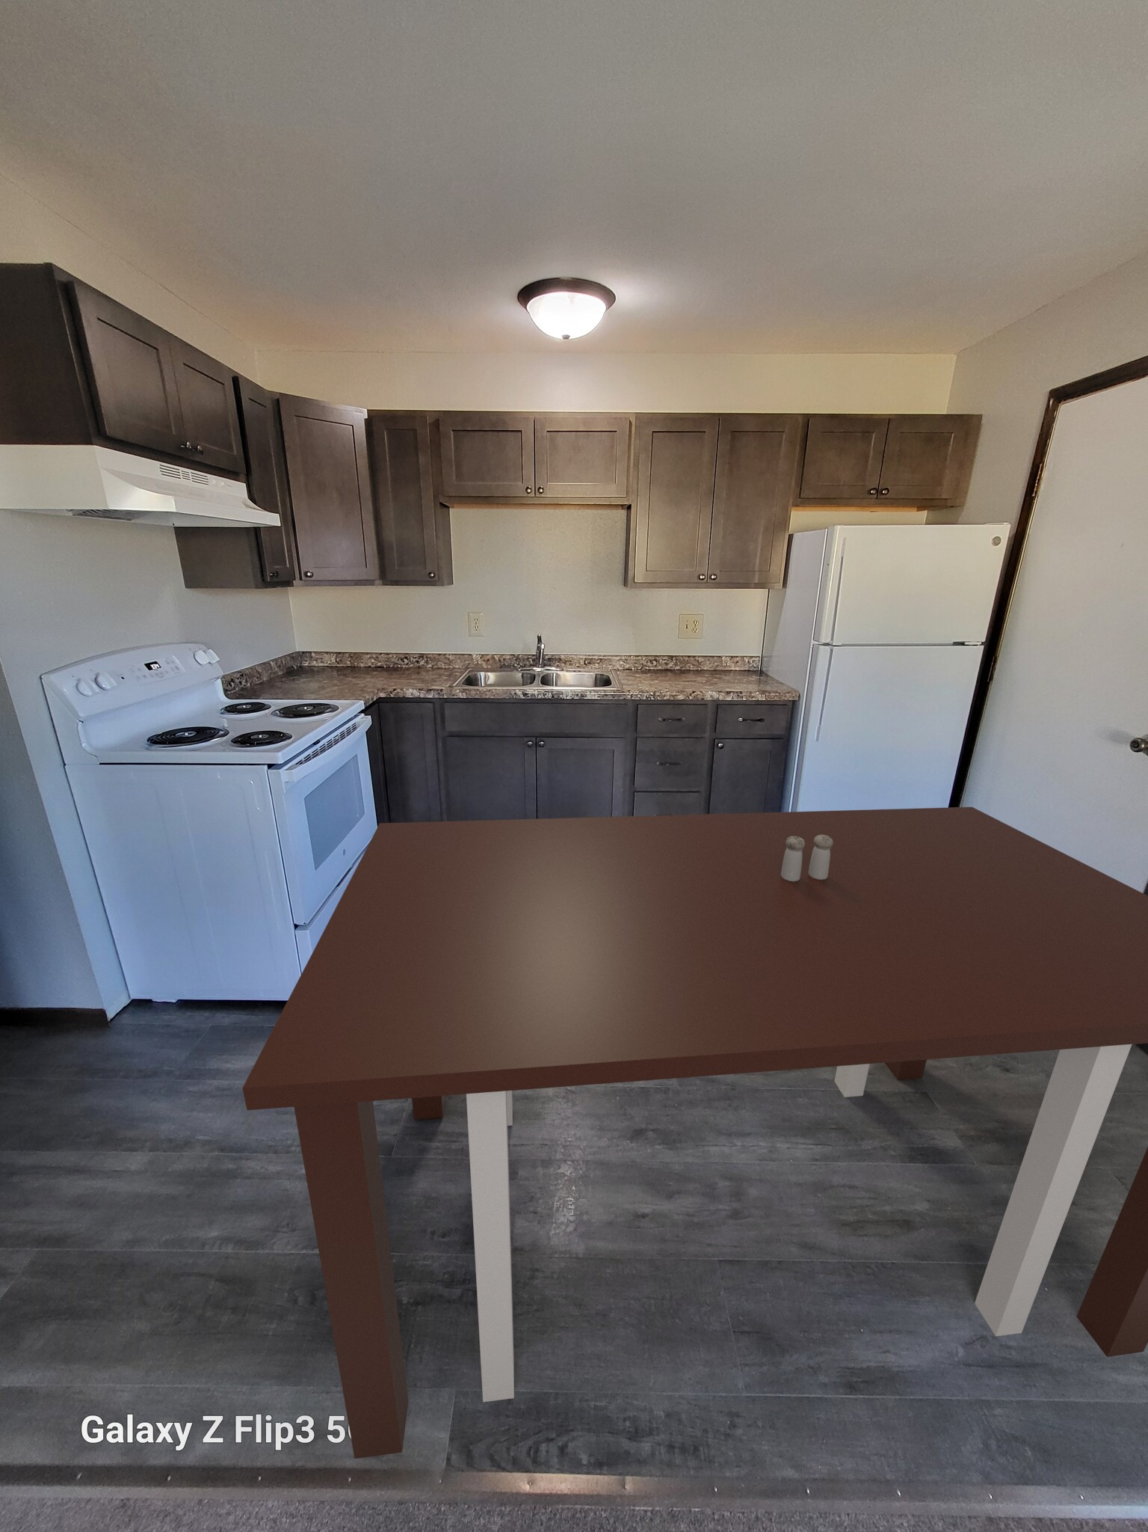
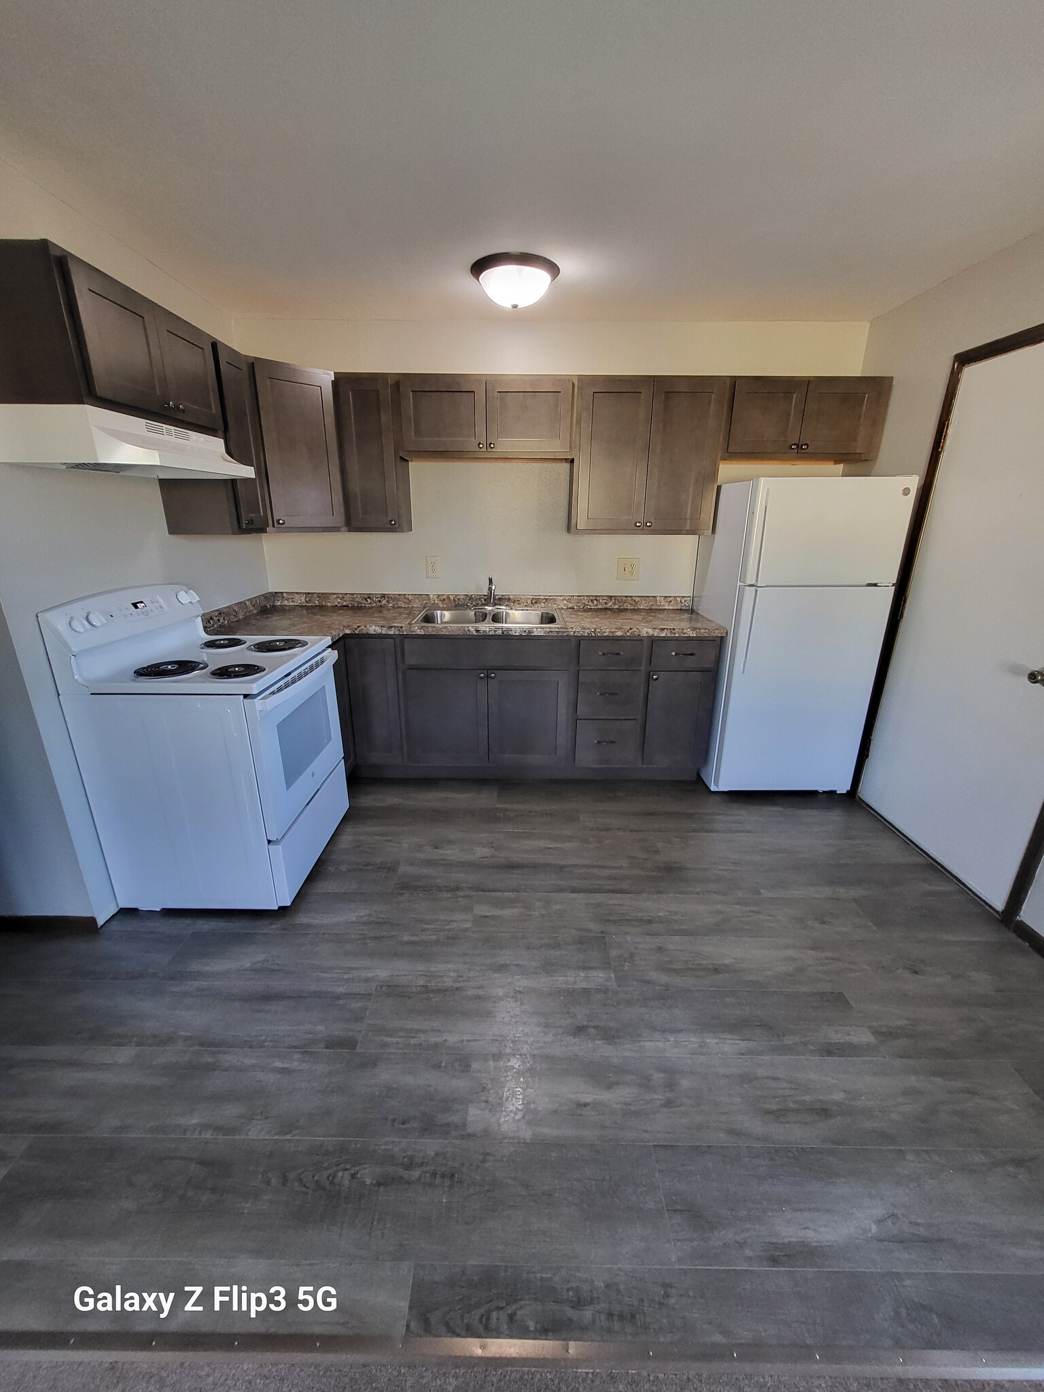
- salt and pepper shaker (810, 856)
- dining table (730, 1063)
